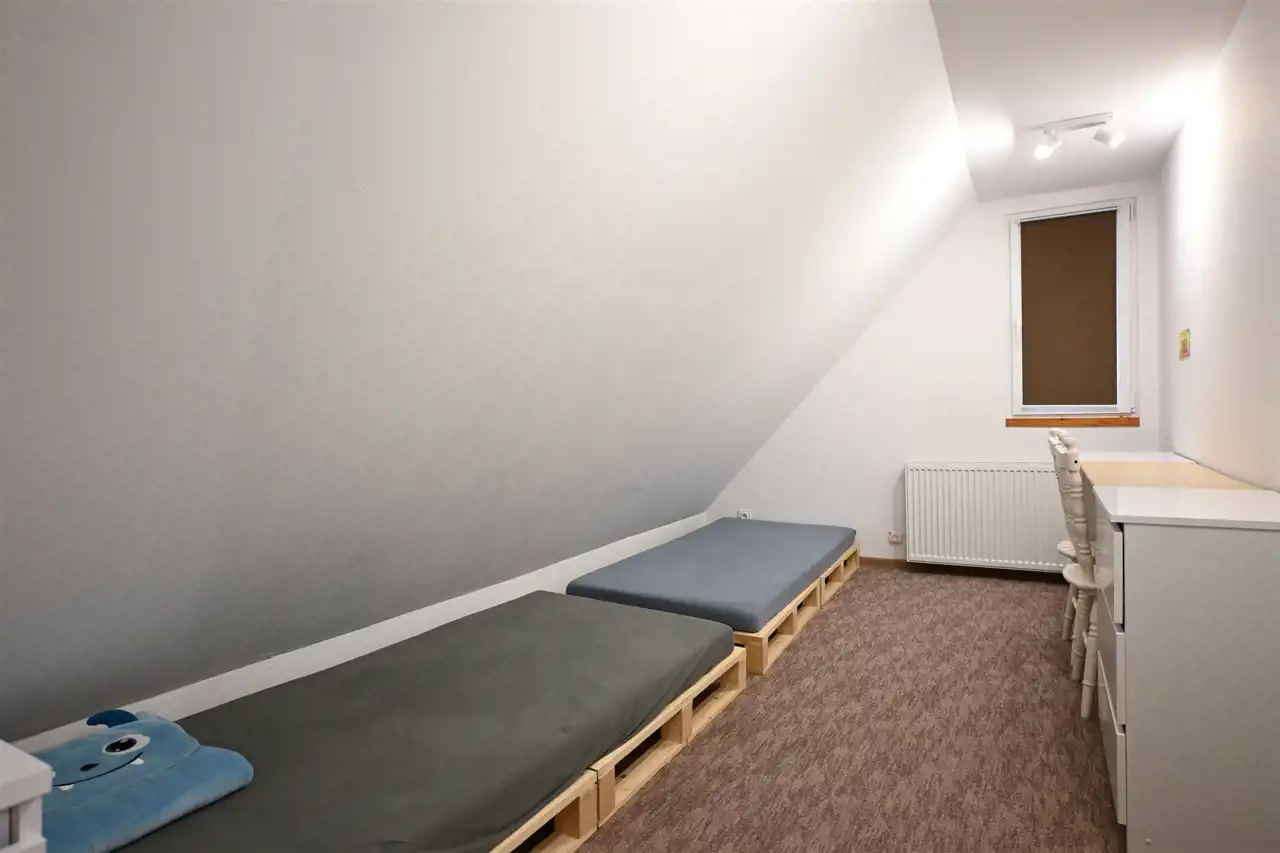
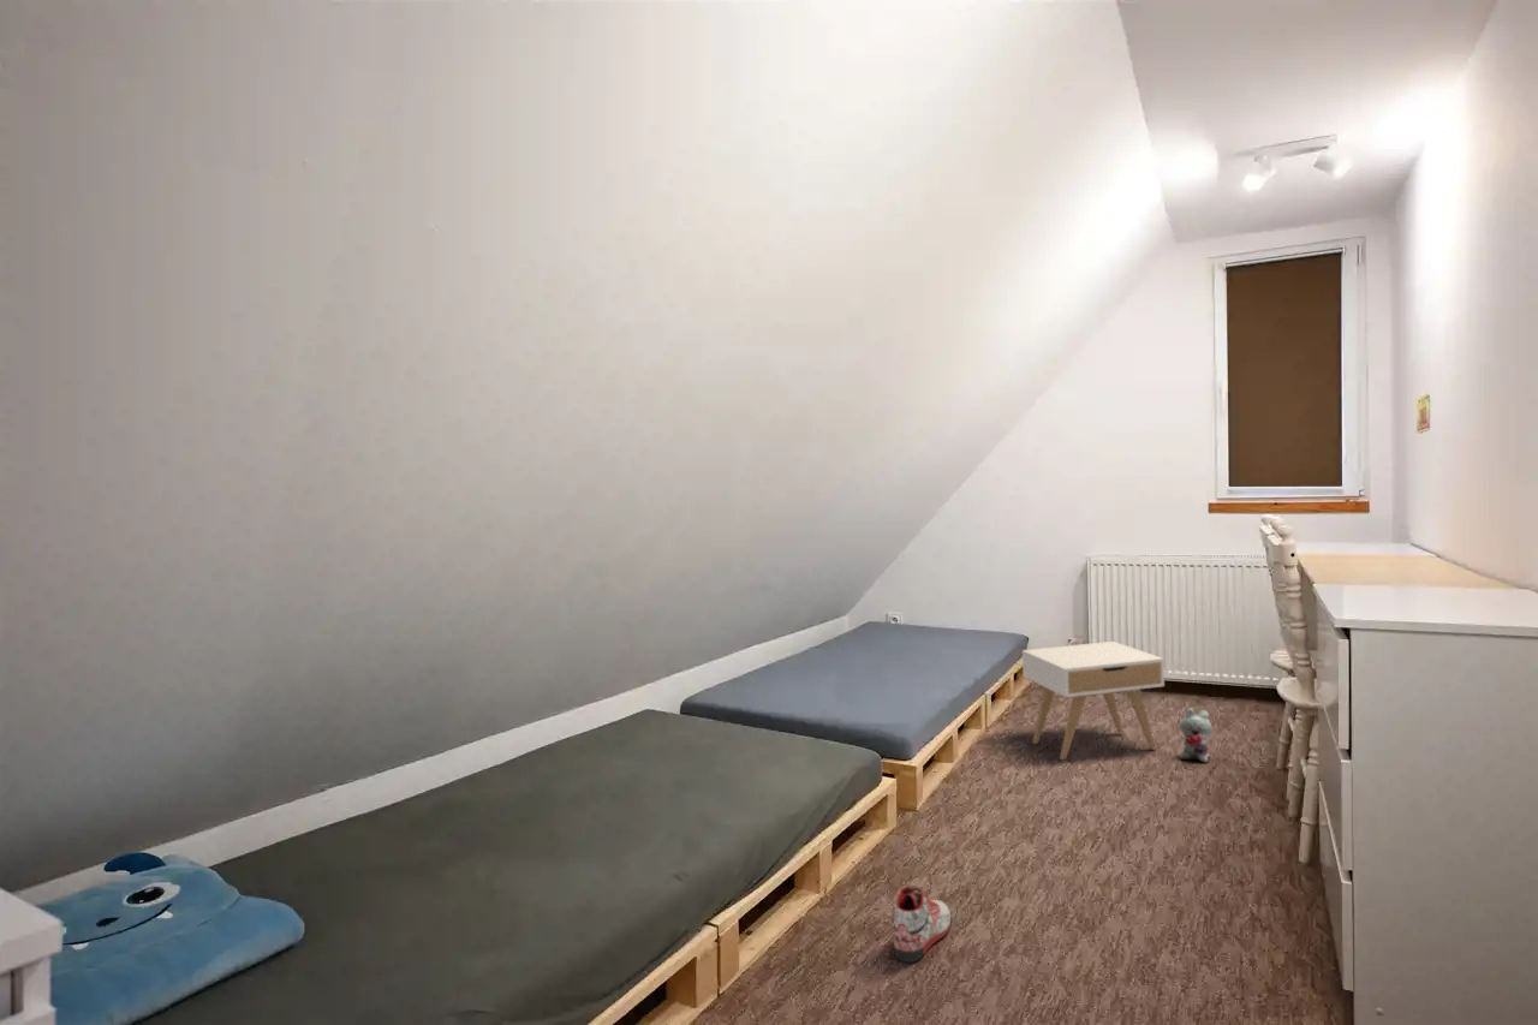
+ nightstand (1085, 698)
+ sneaker (923, 908)
+ plush toy (1196, 733)
